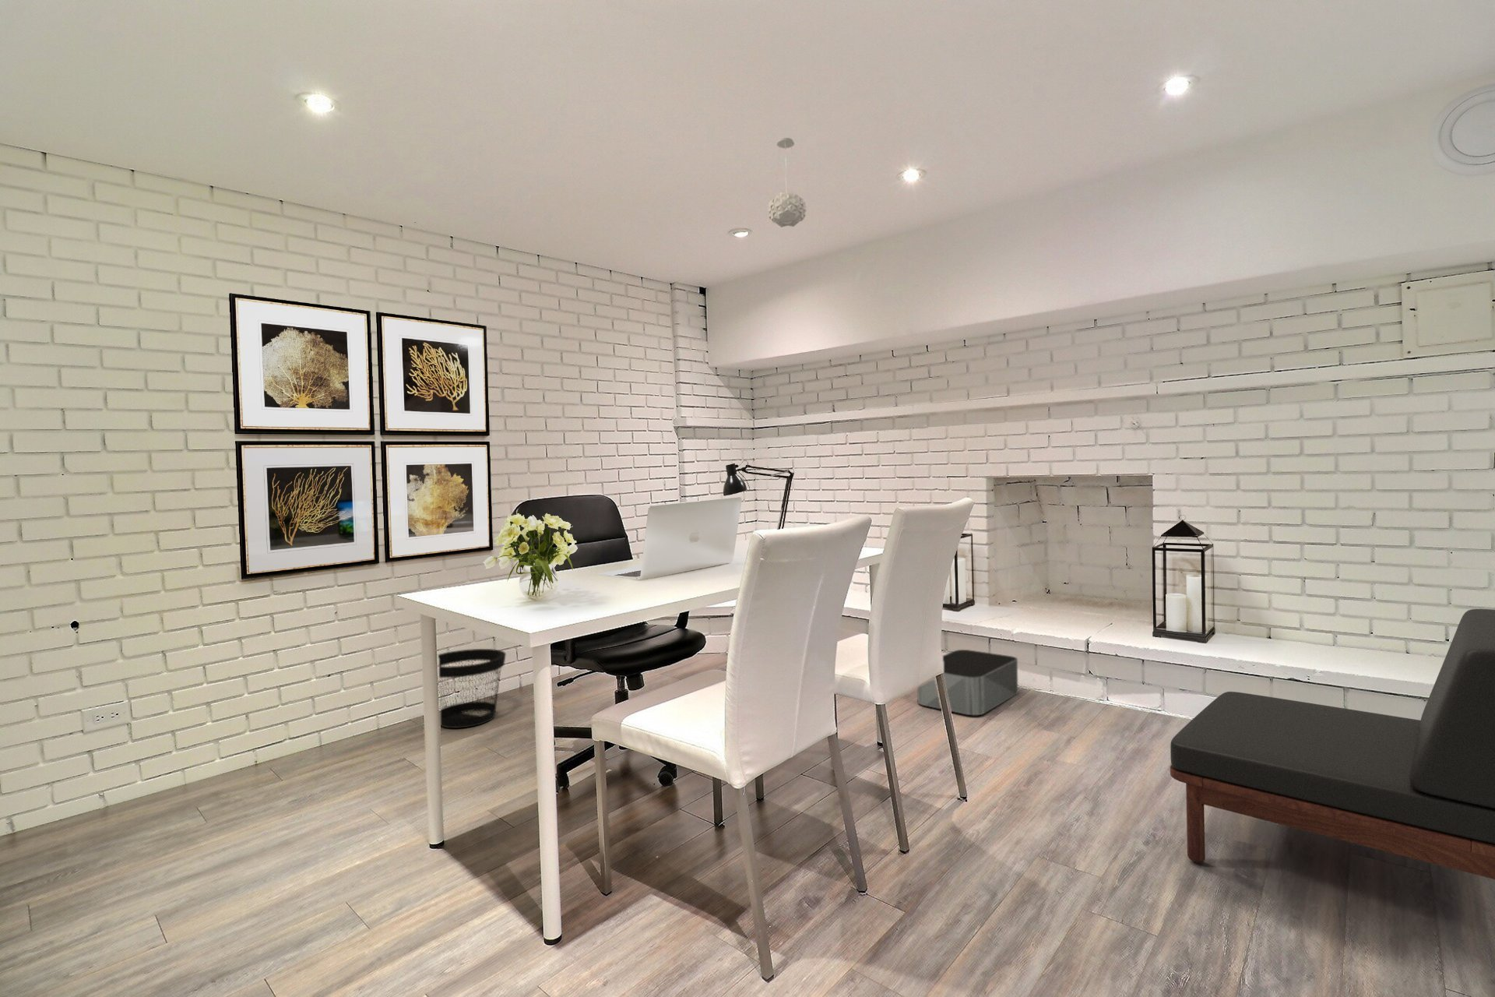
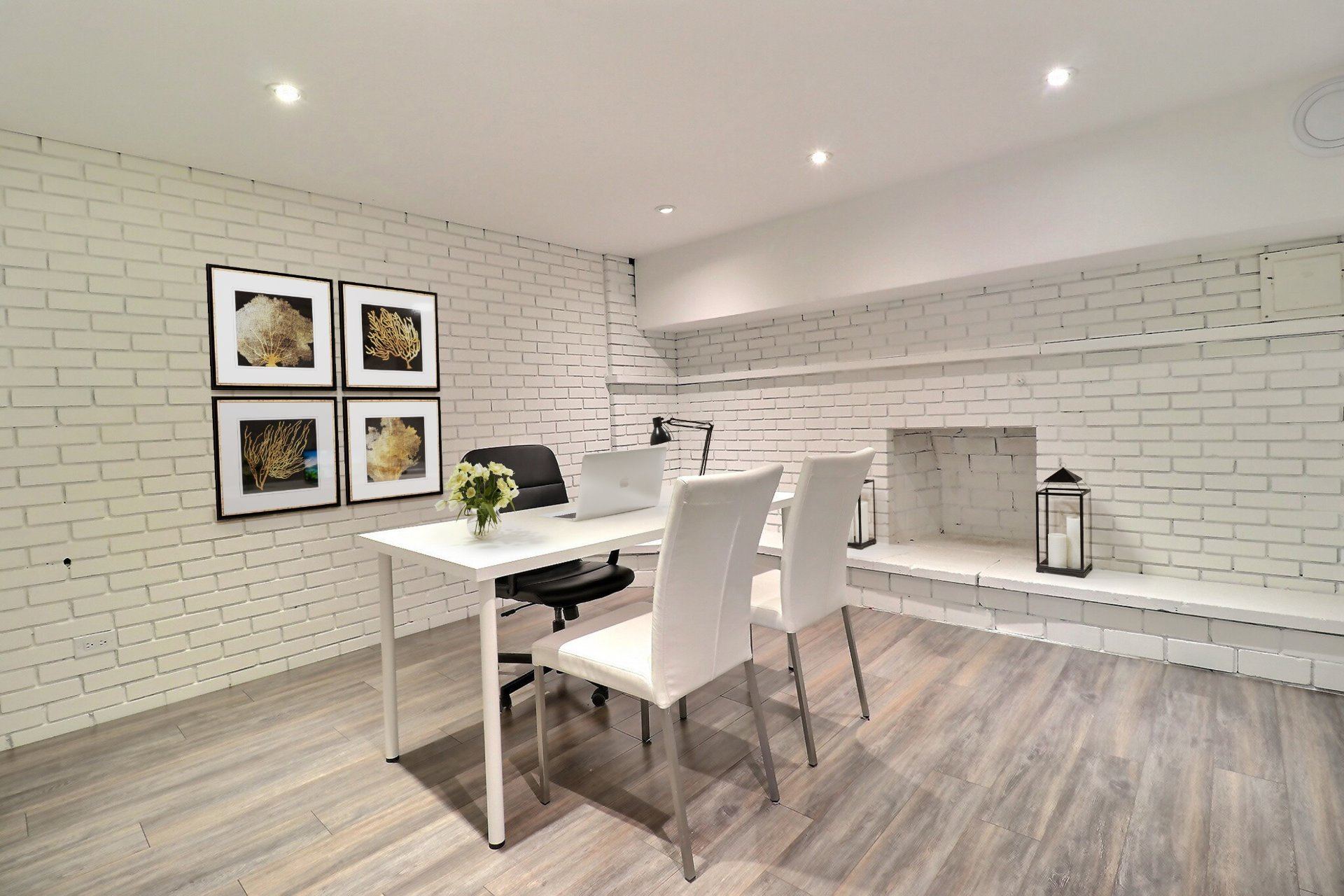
- pendant light (785, 181)
- storage bin (968, 680)
- armchair (1350, 739)
- wastebasket (466, 688)
